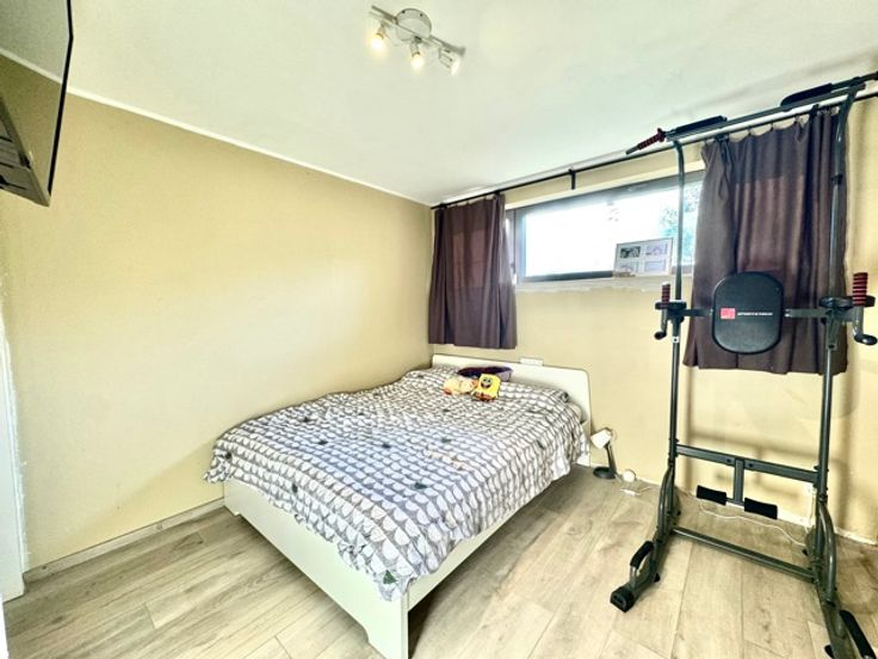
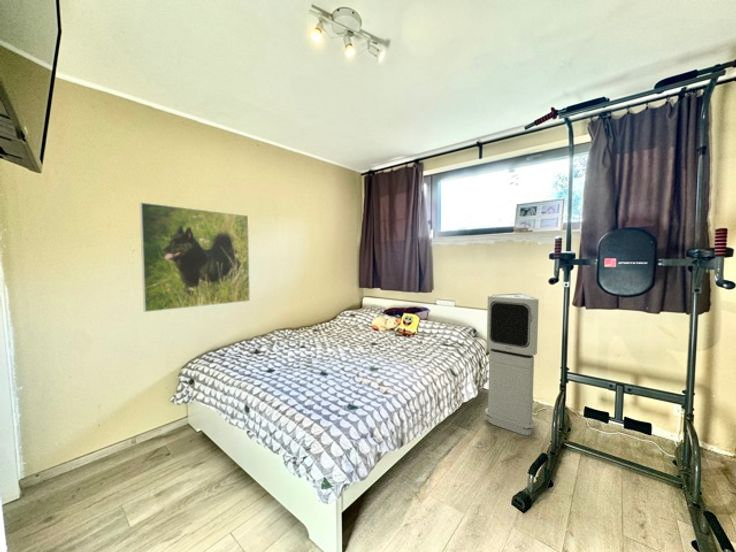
+ air purifier (514, 358)
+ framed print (201, 258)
